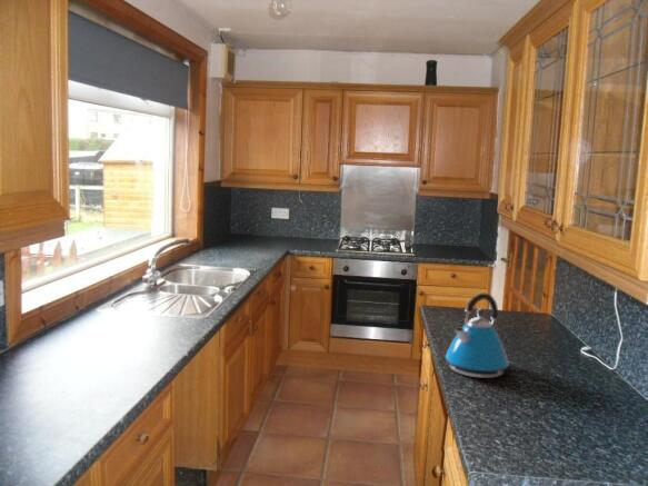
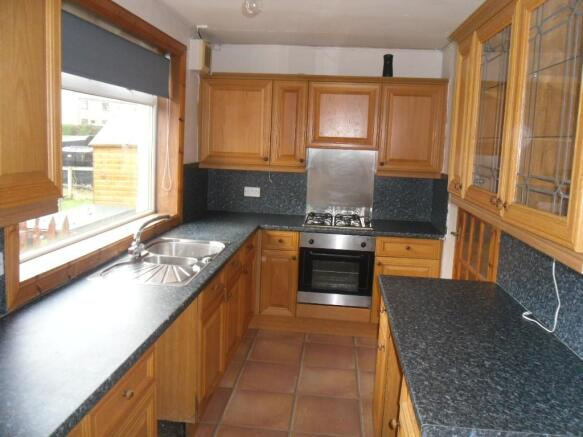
- kettle (480, 330)
